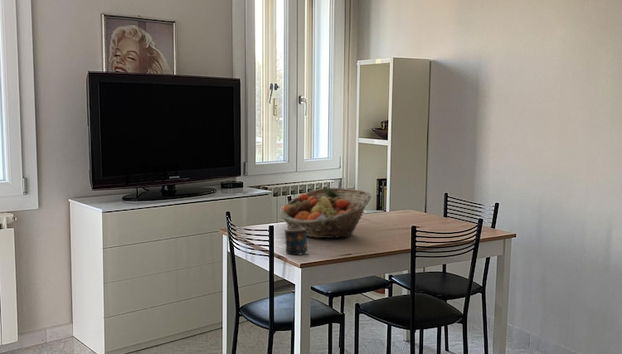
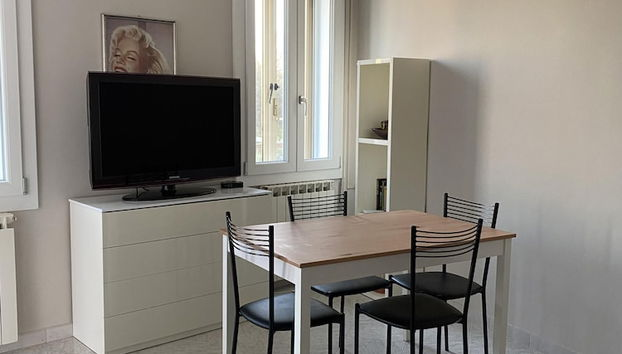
- fruit basket (324, 211)
- candle (298, 239)
